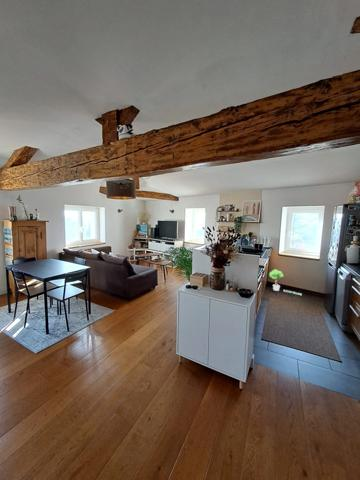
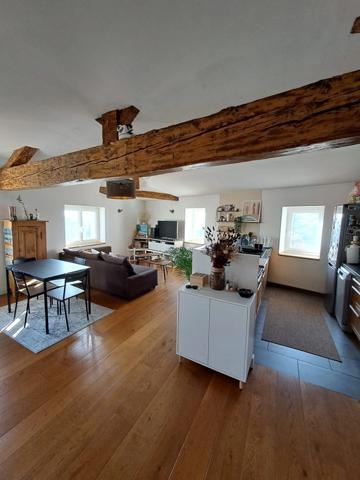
- potted tree (283, 276)
